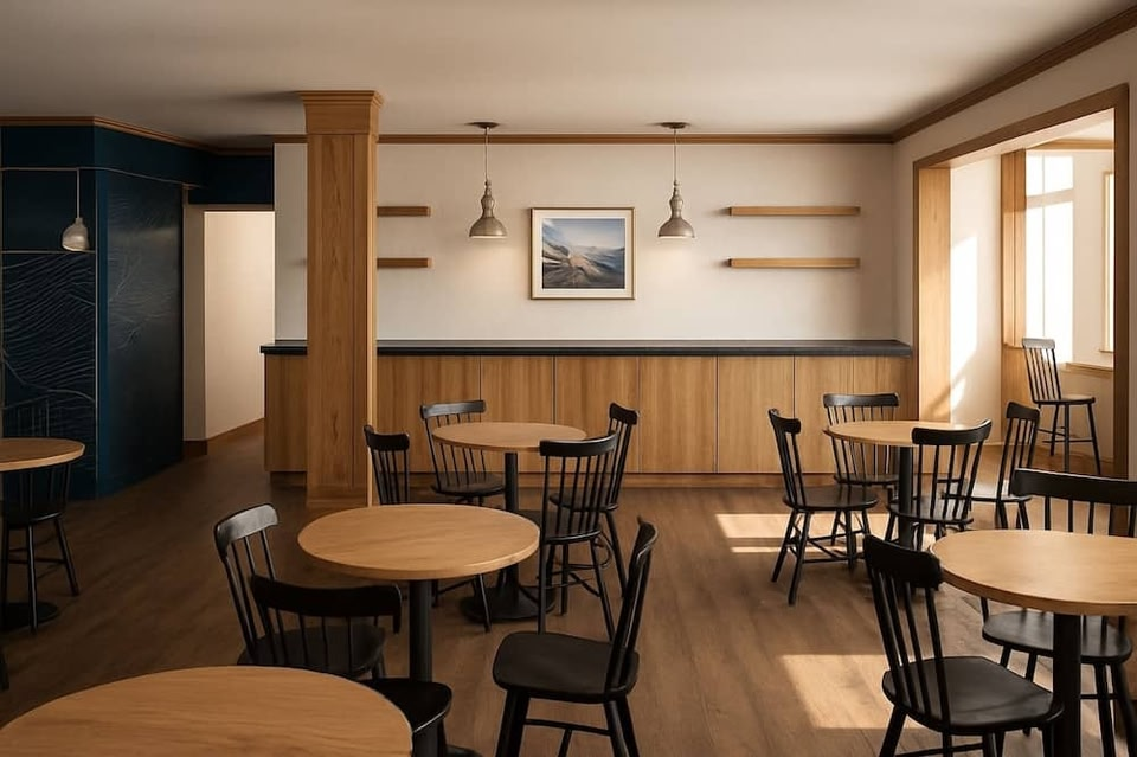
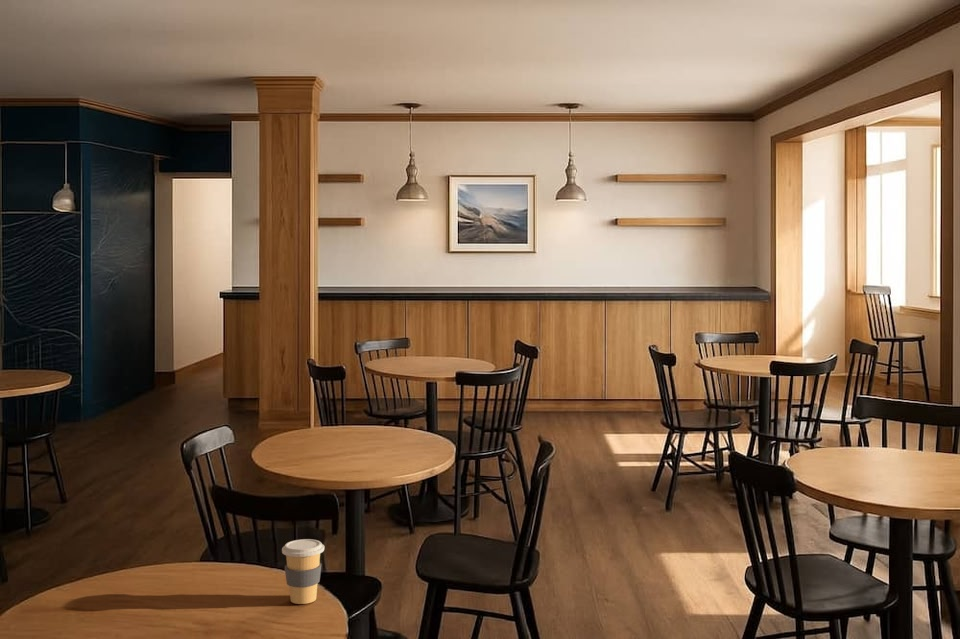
+ coffee cup (303, 571)
